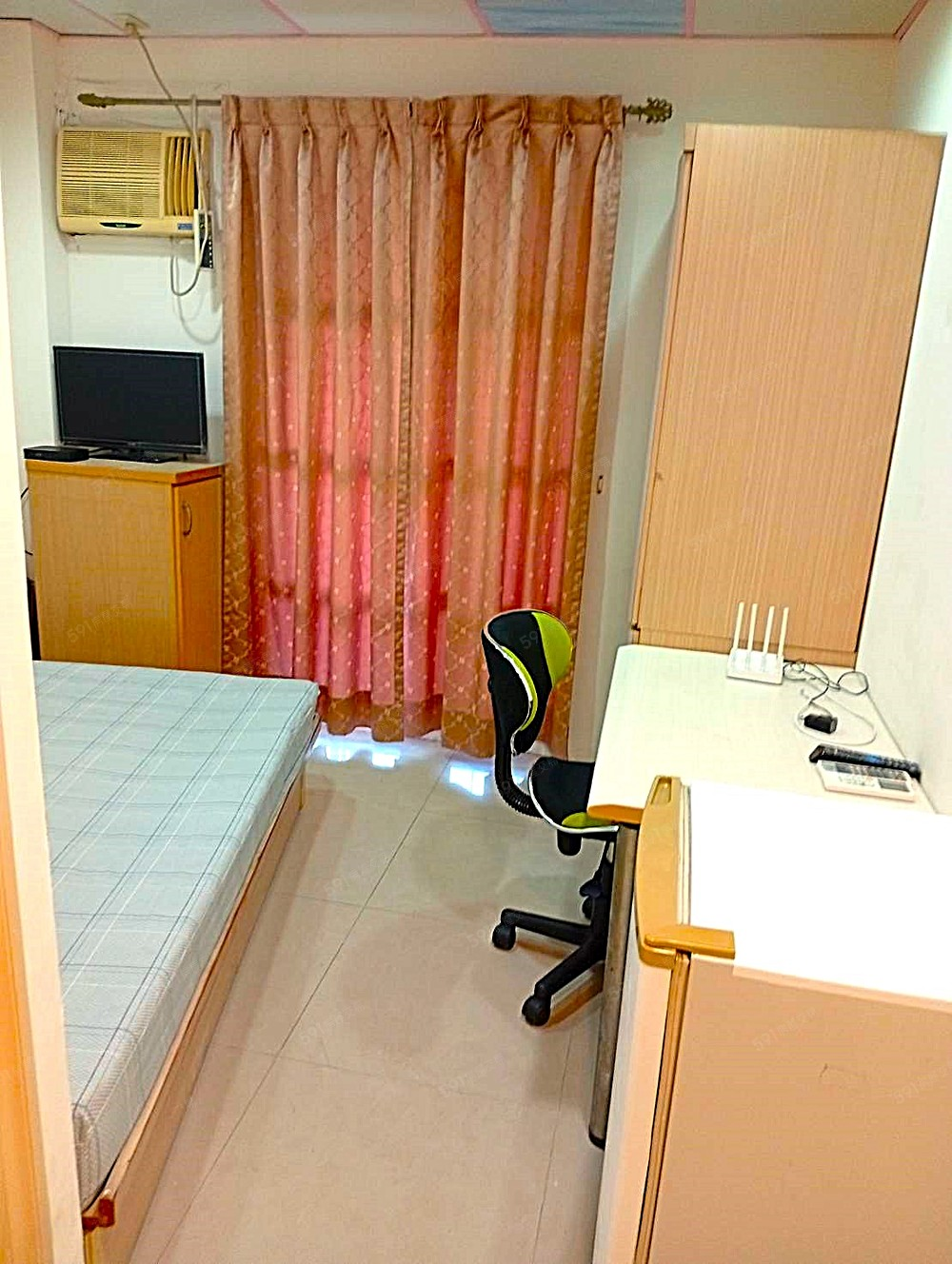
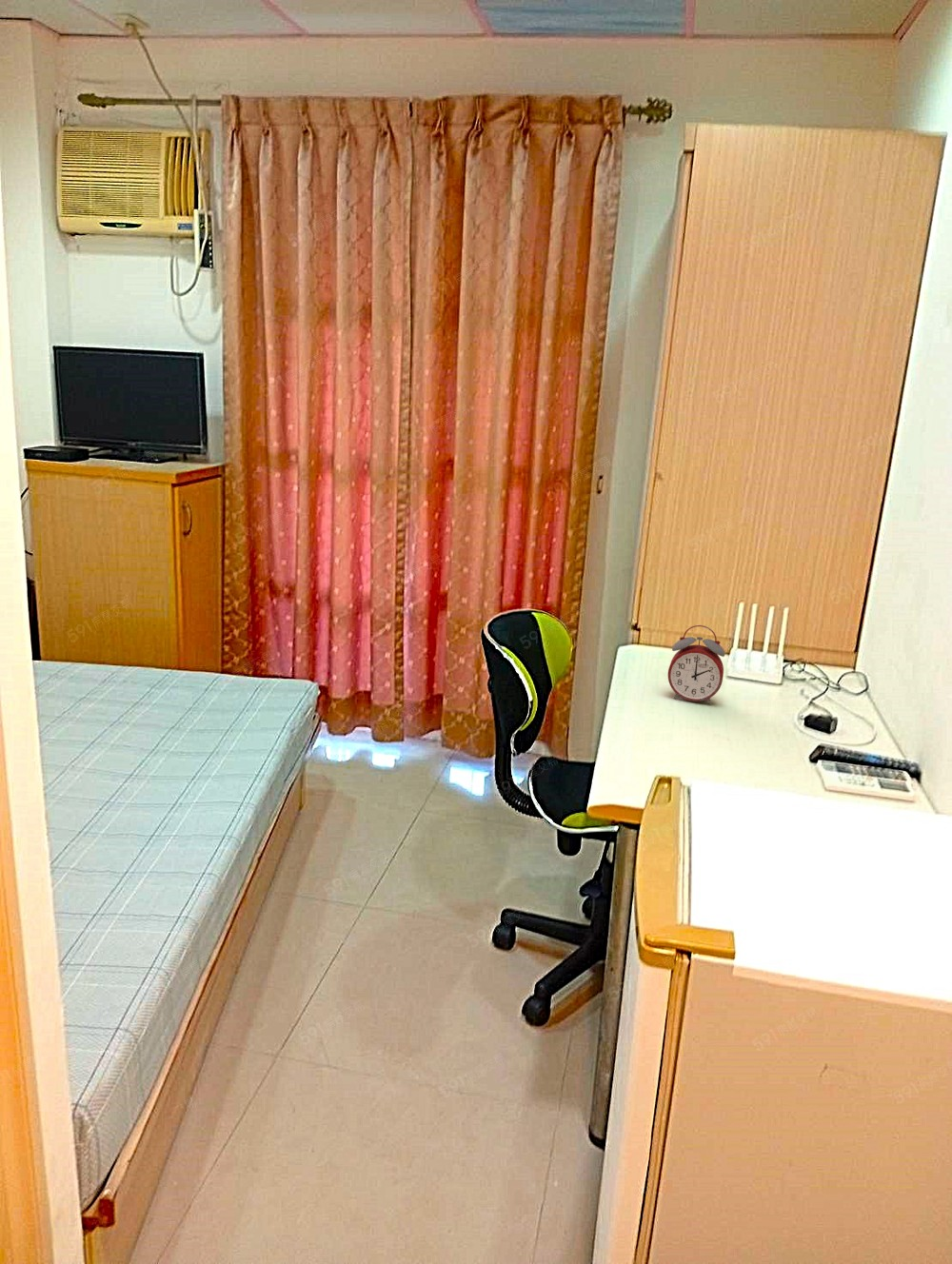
+ alarm clock (697, 662)
